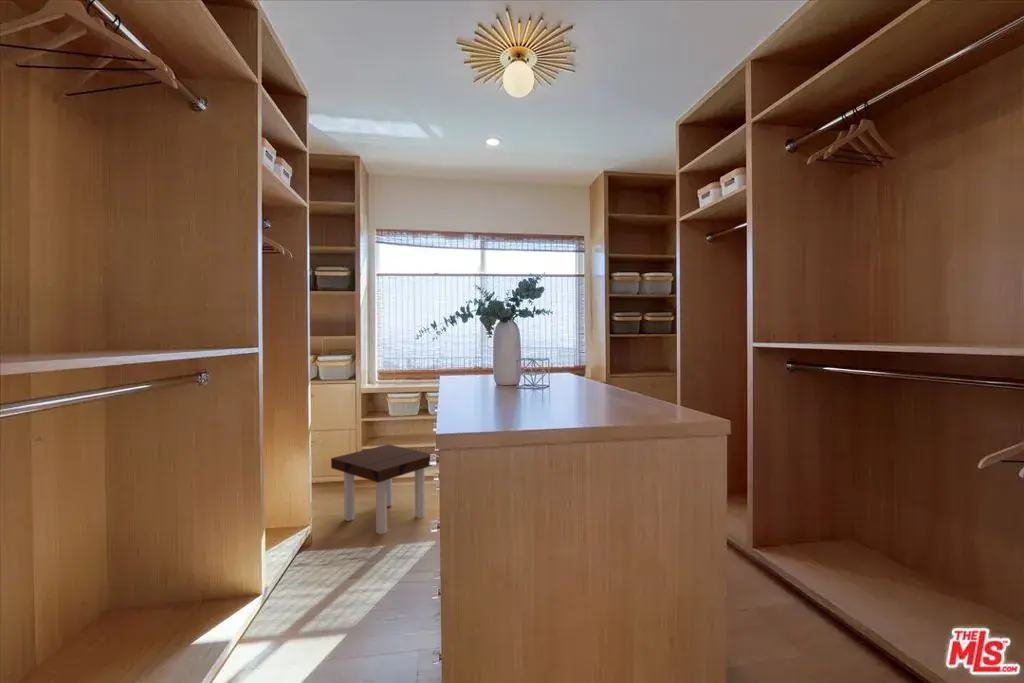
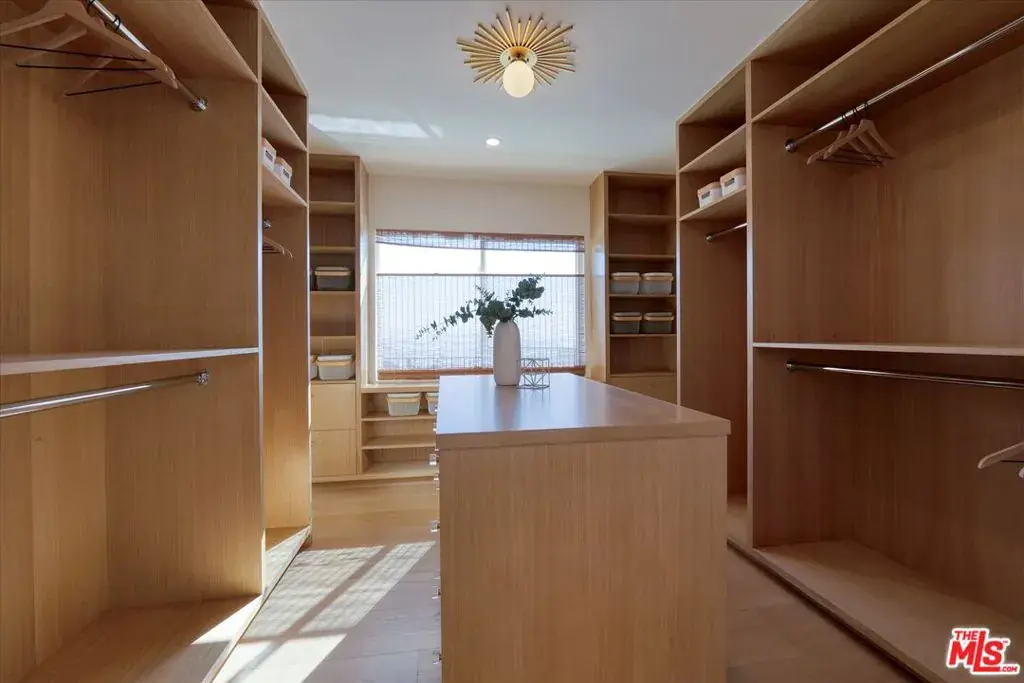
- side table (384, 486)
